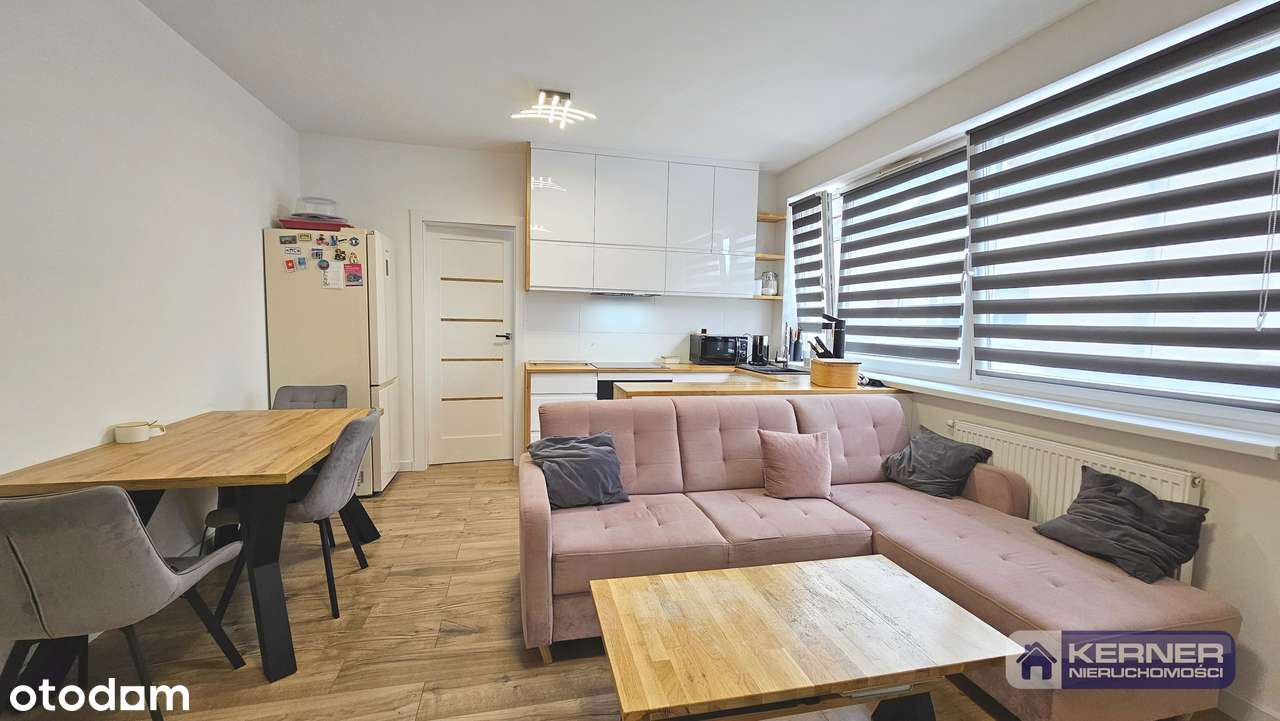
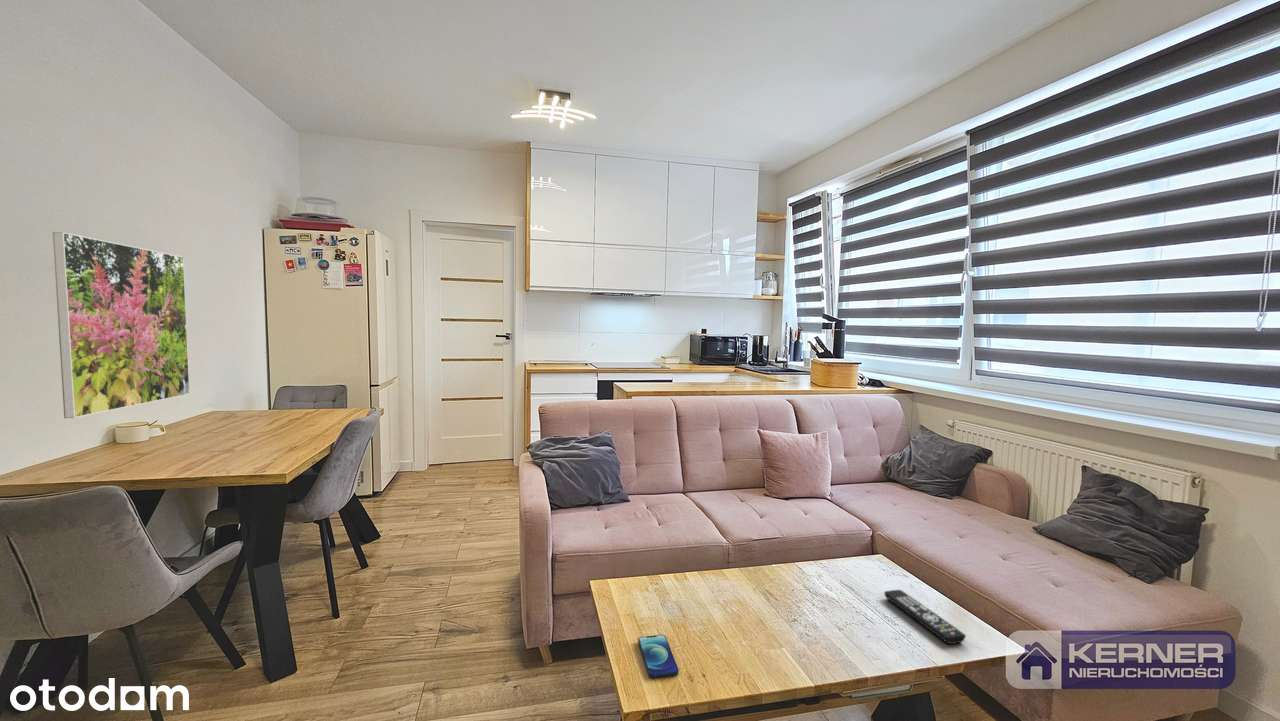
+ smartphone (657, 655)
+ remote control (921, 614)
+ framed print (132, 326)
